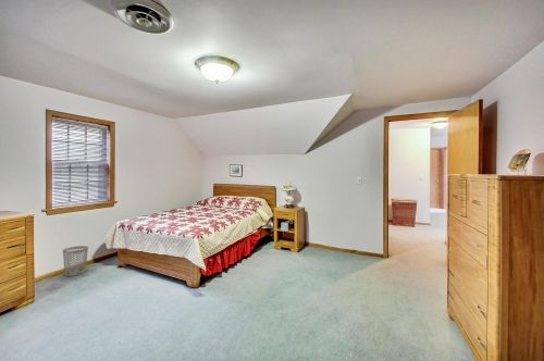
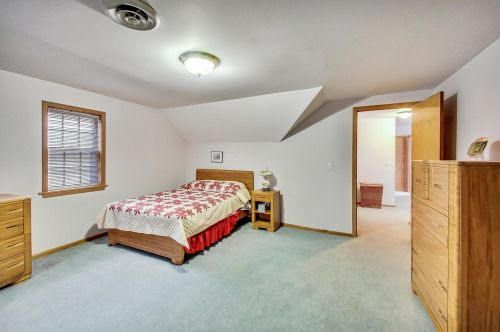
- wastebasket (75, 261)
